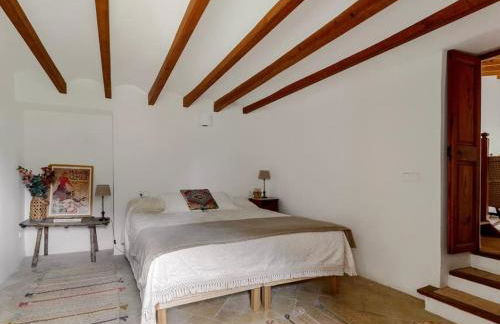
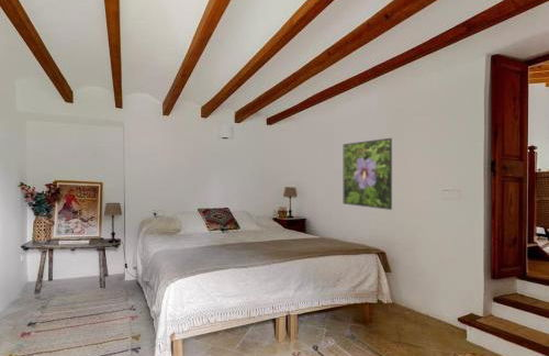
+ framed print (365, 174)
